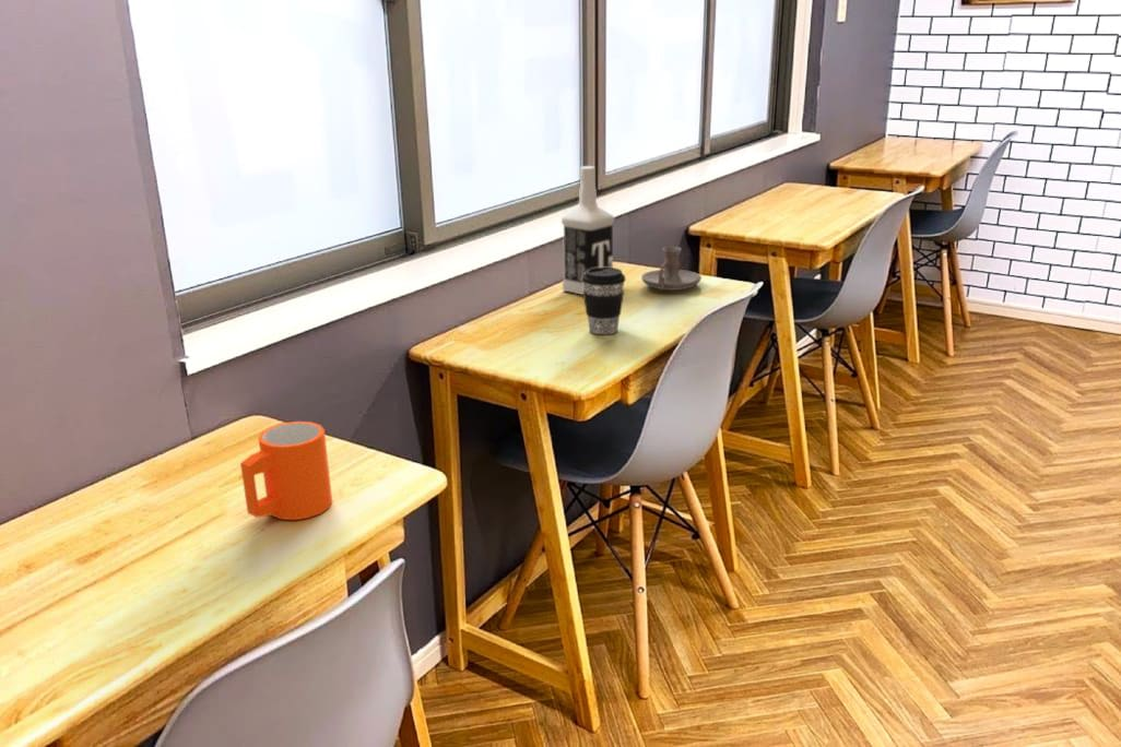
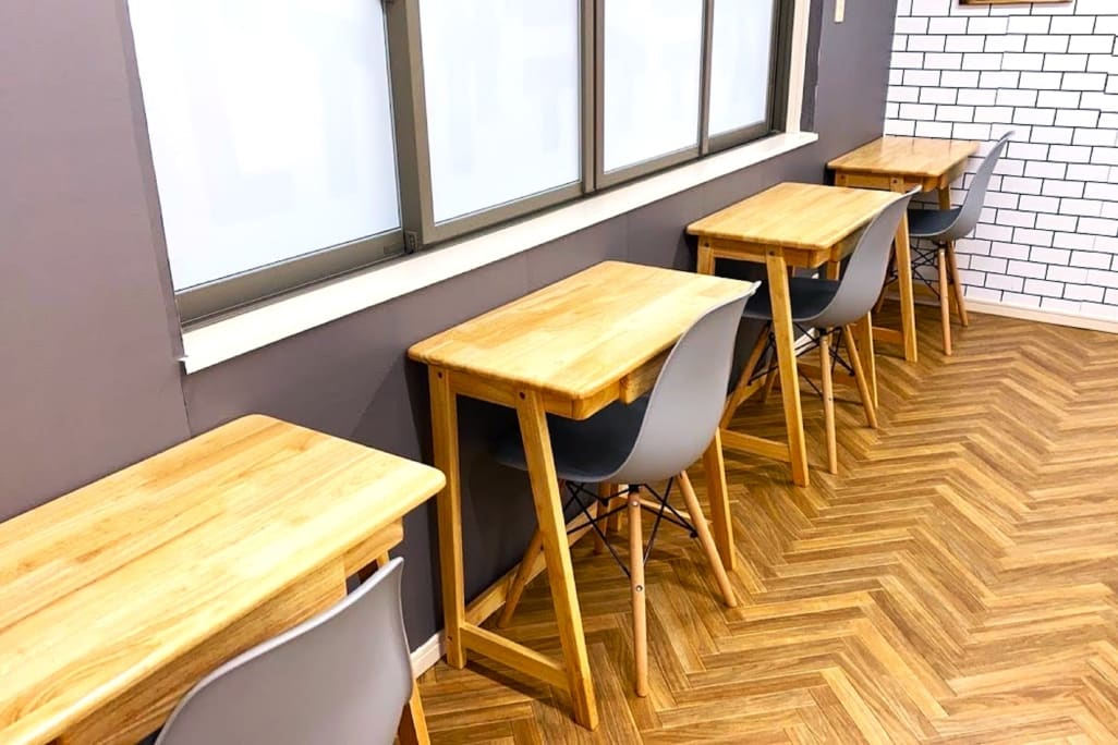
- mug (291, 474)
- candle holder (669, 269)
- coffee cup (603, 300)
- vodka (588, 229)
